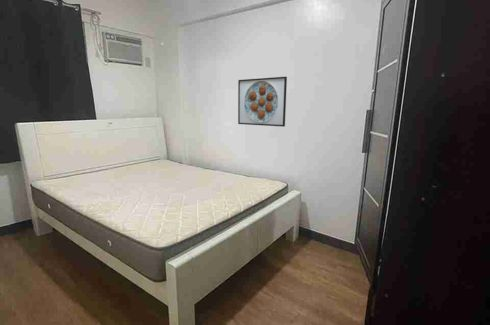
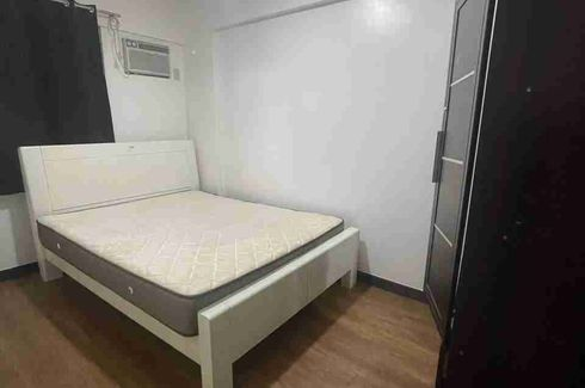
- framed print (260, 102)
